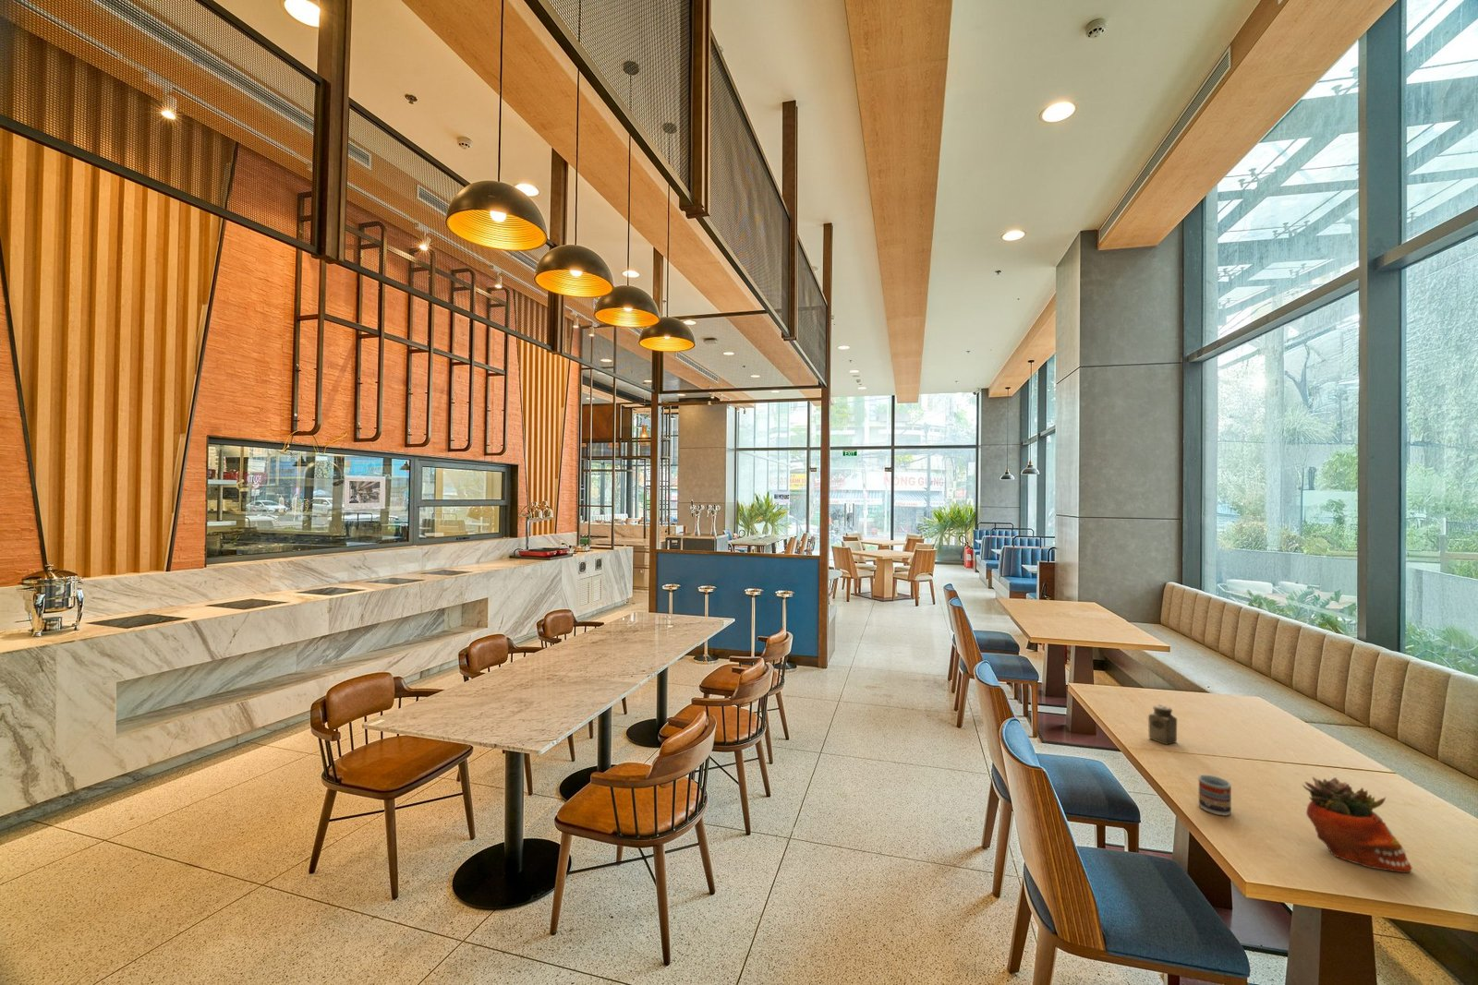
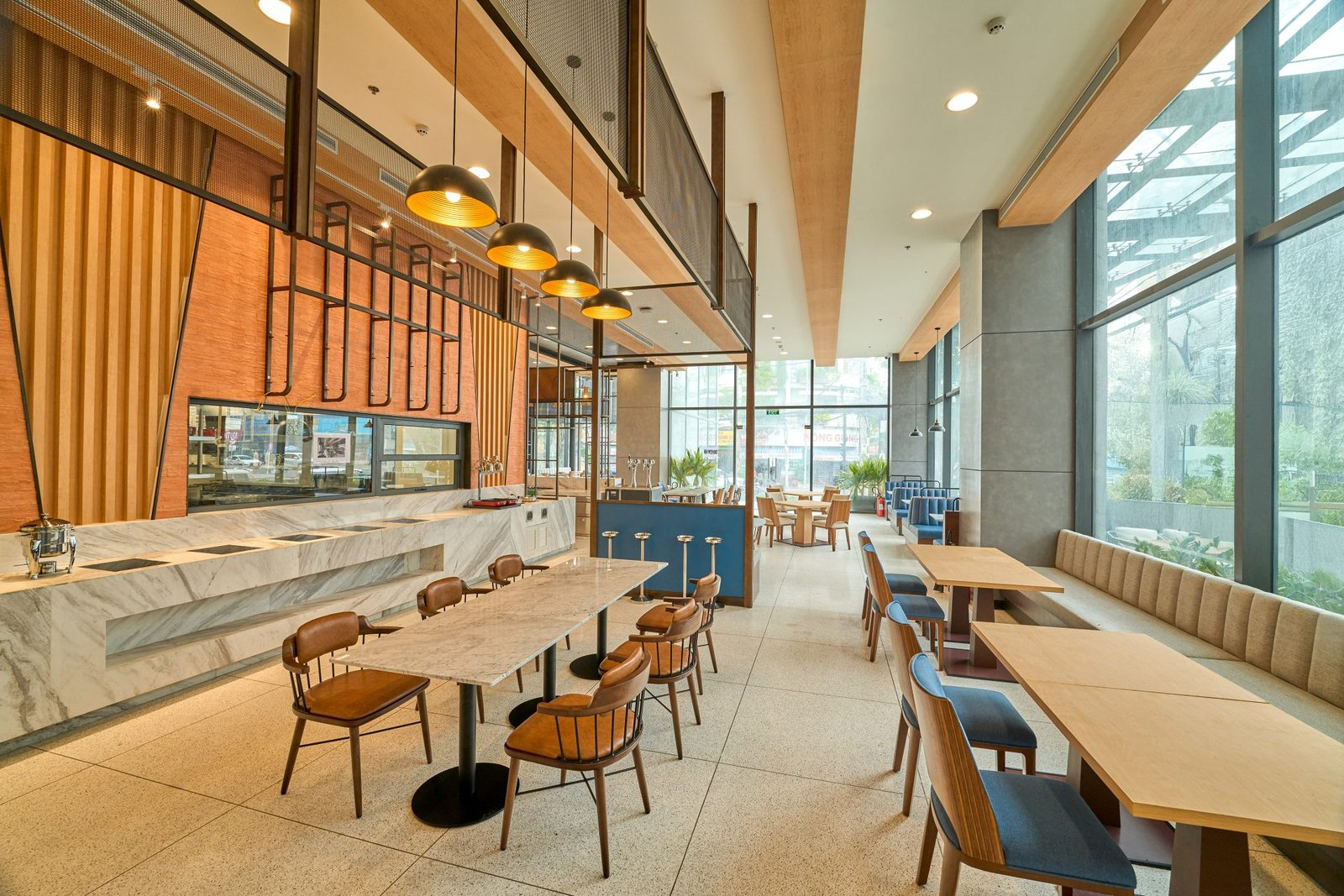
- salt shaker (1162, 723)
- succulent planter (1355, 819)
- cup (1214, 792)
